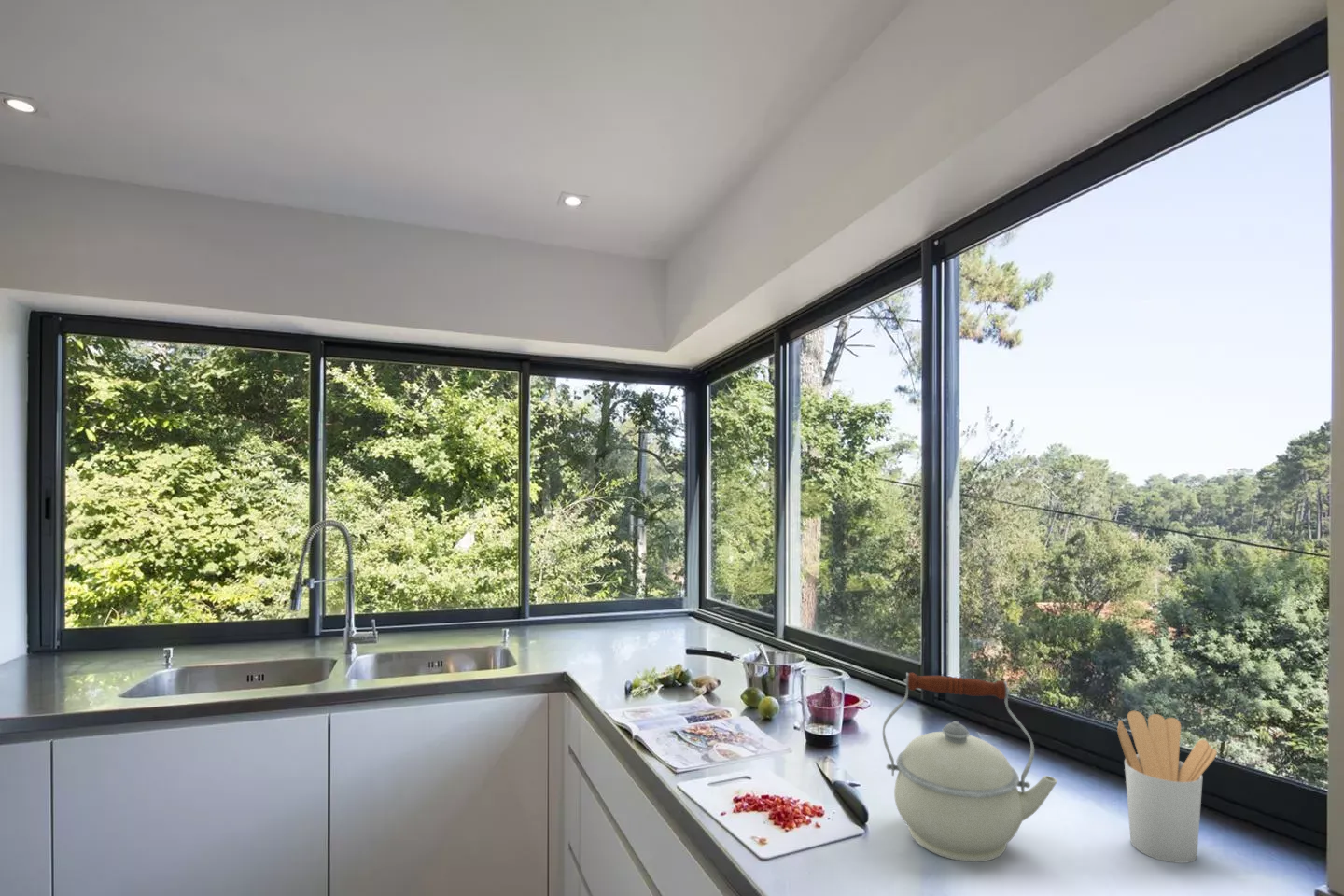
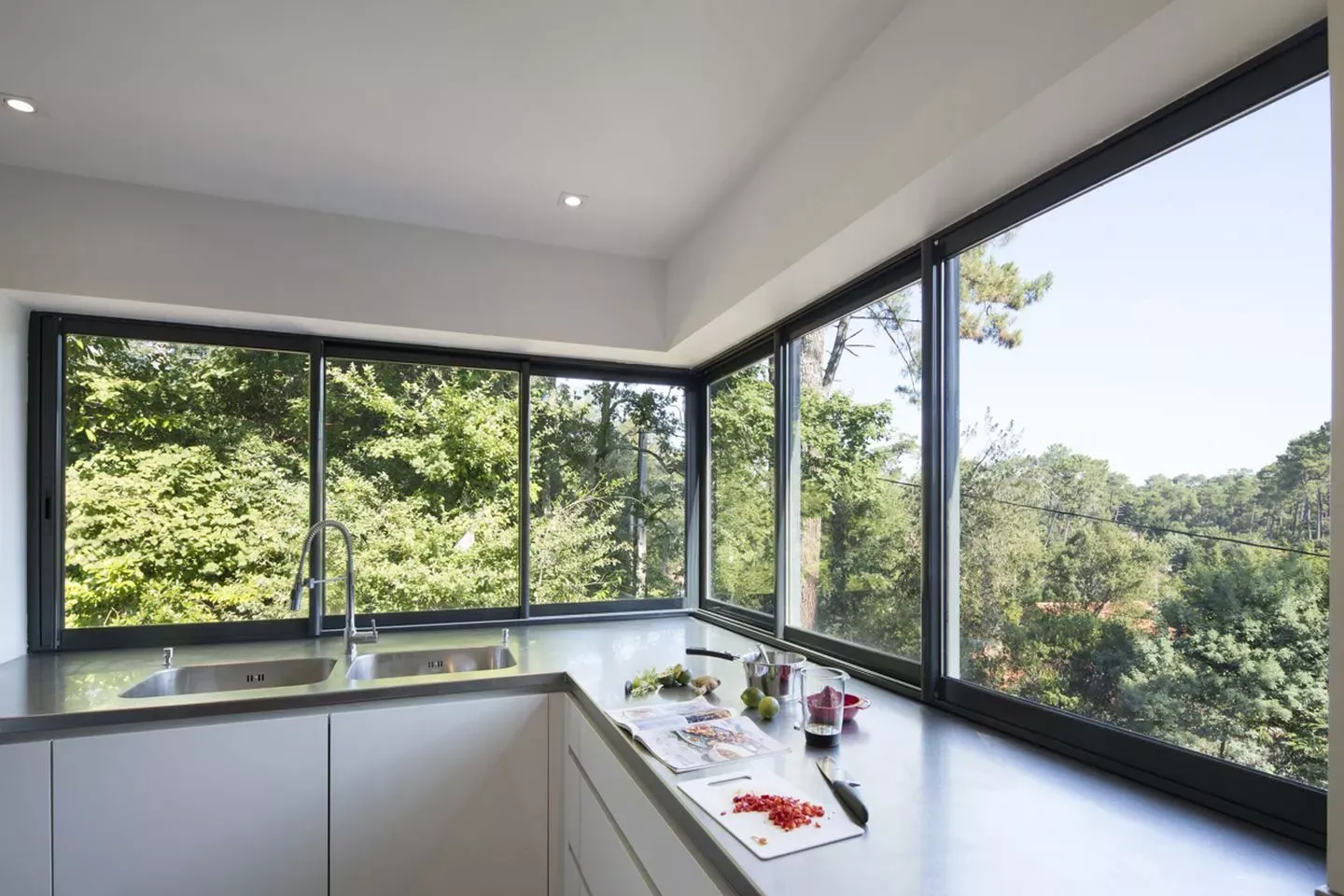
- utensil holder (1159, 780)
- kettle (967, 758)
